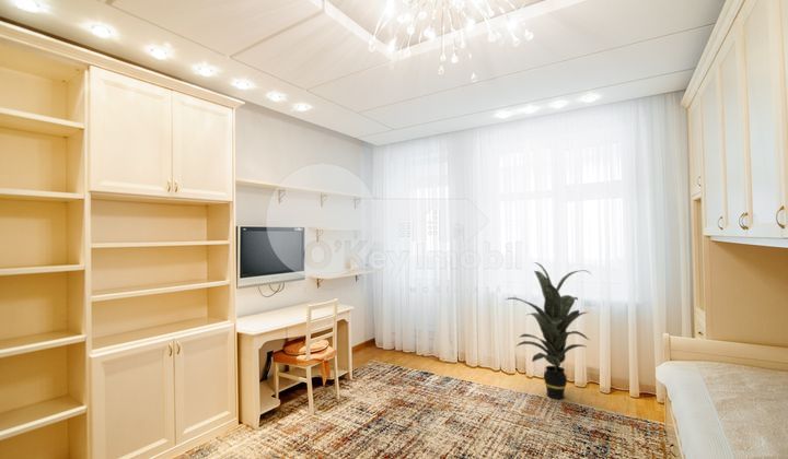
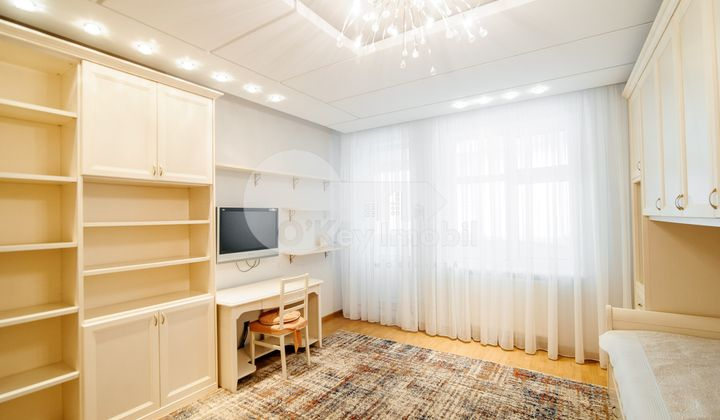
- indoor plant (549, 327)
